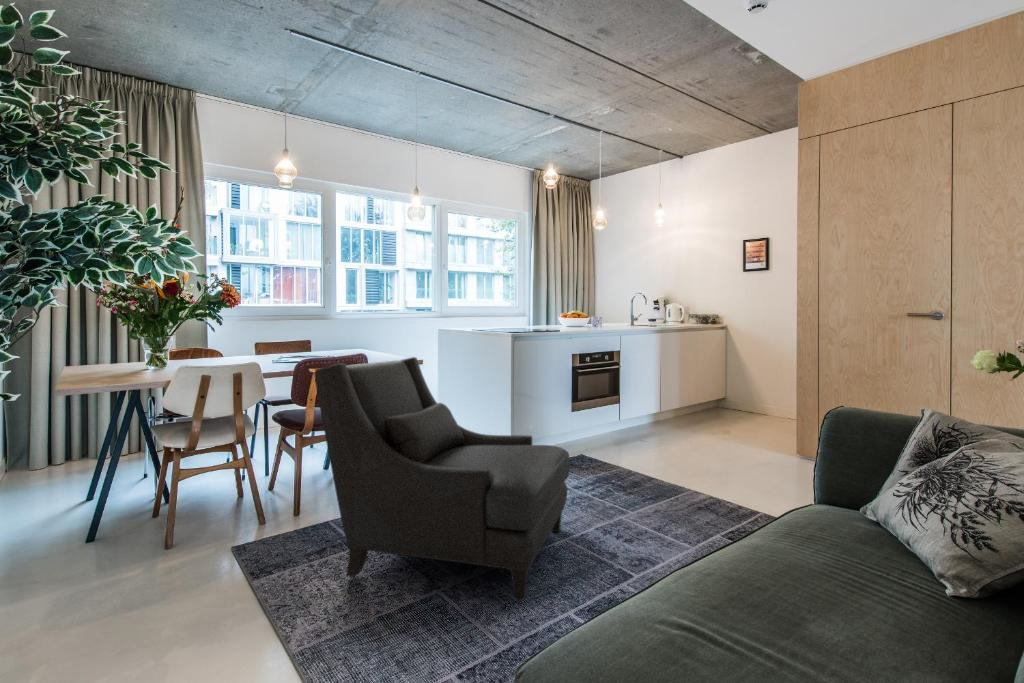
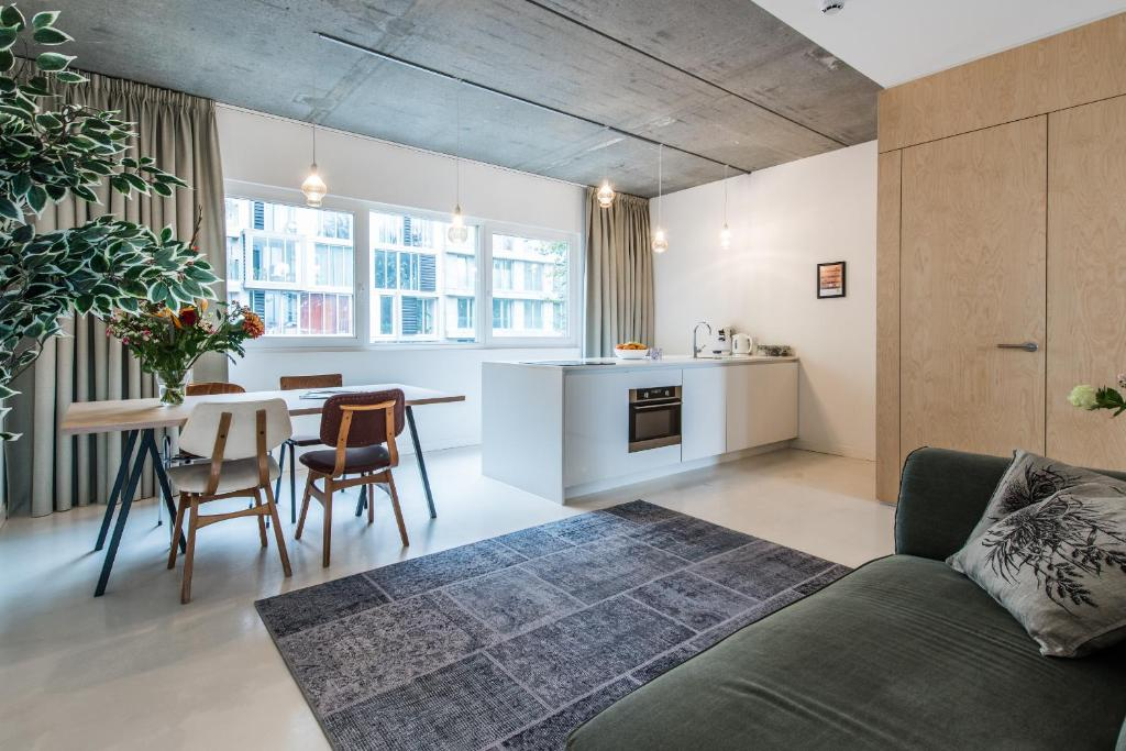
- armchair (453, 455)
